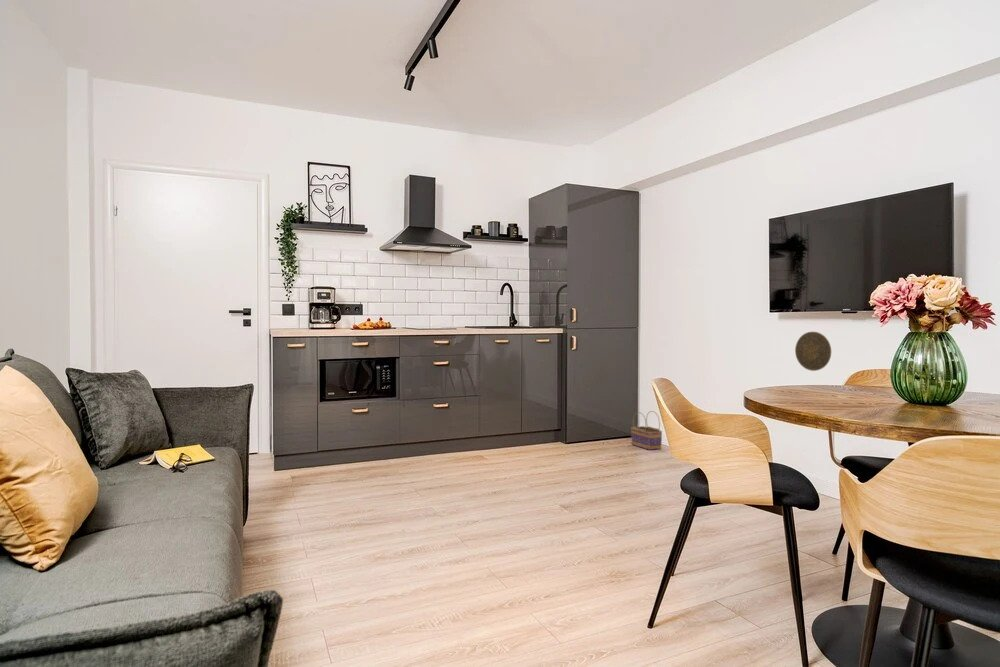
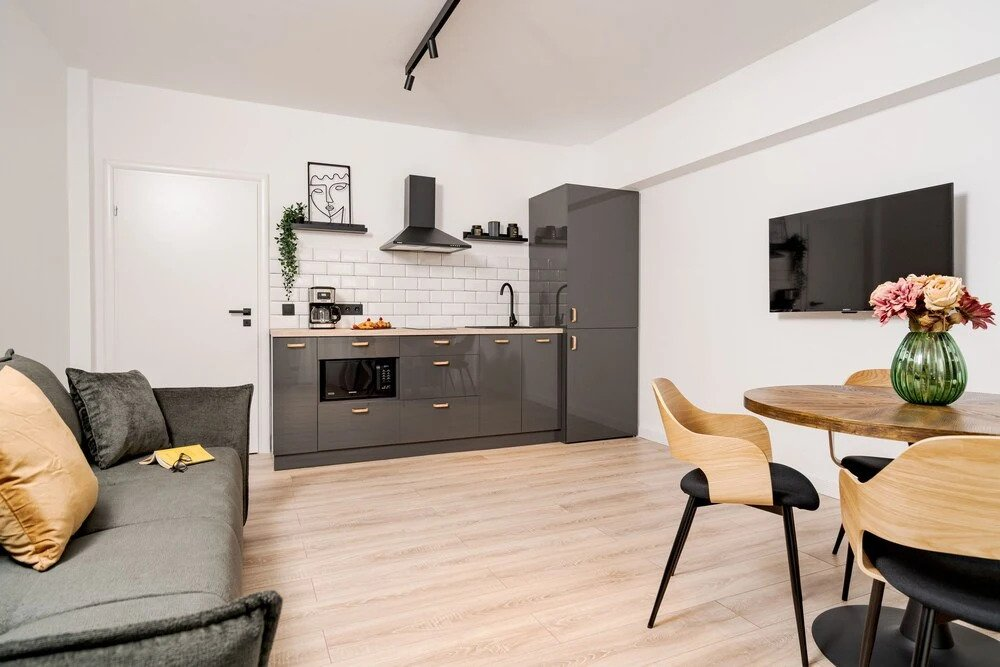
- decorative plate (811, 351)
- basket (646, 429)
